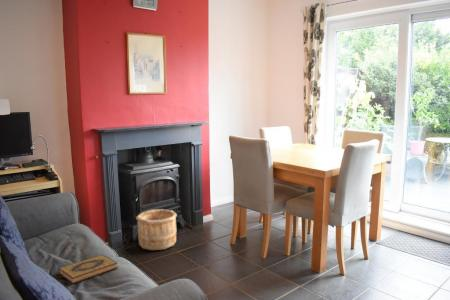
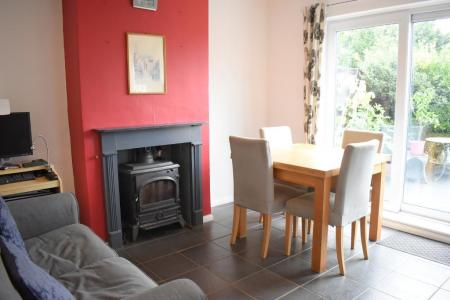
- wooden bucket (157, 229)
- hardback book (88, 267)
